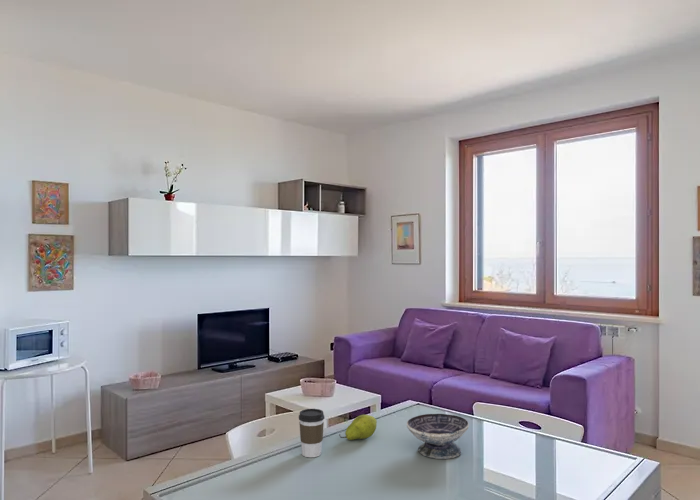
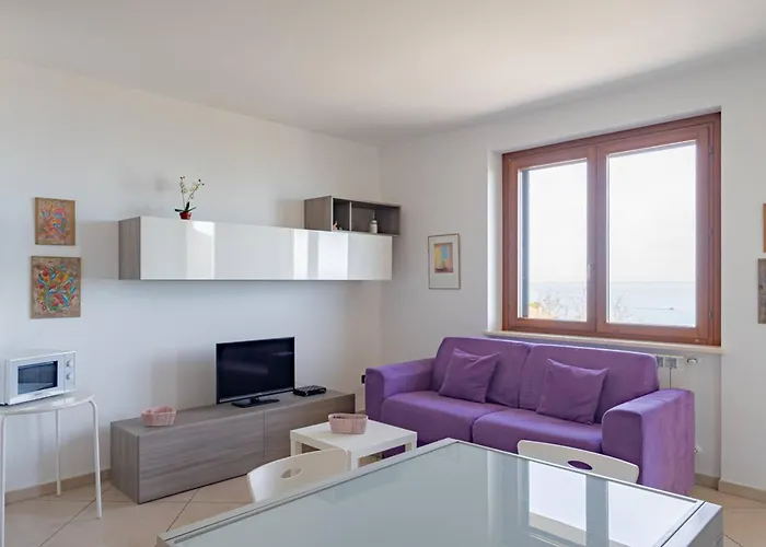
- bowl (437, 436)
- fruit (358, 426)
- coffee cup (311, 432)
